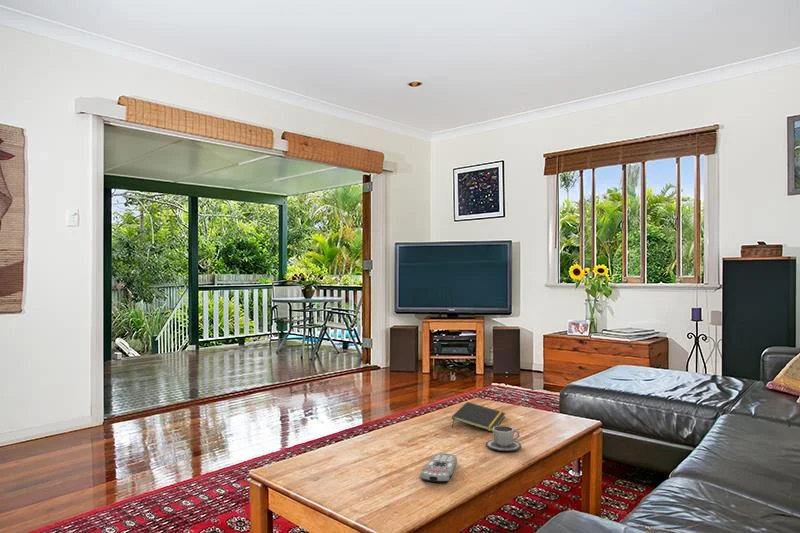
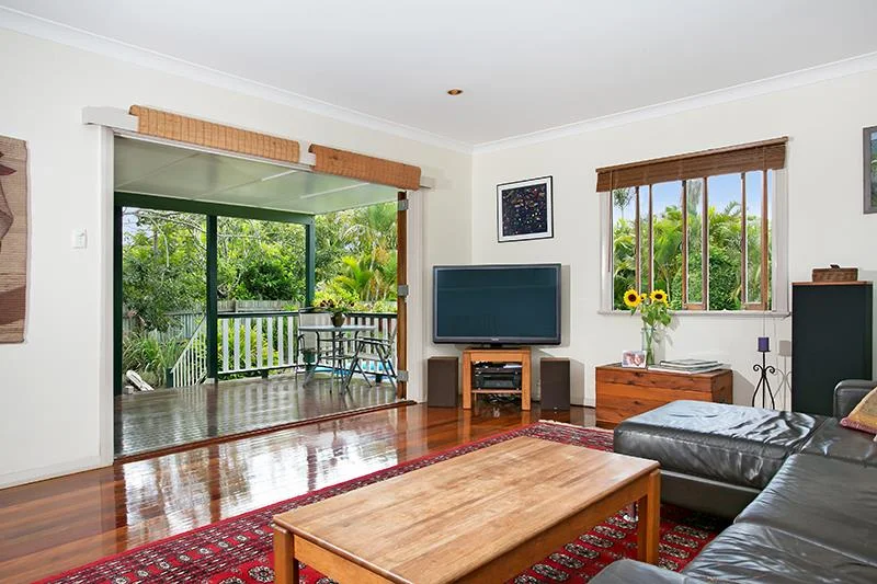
- remote control (440, 467)
- cup (503, 437)
- notepad (479, 415)
